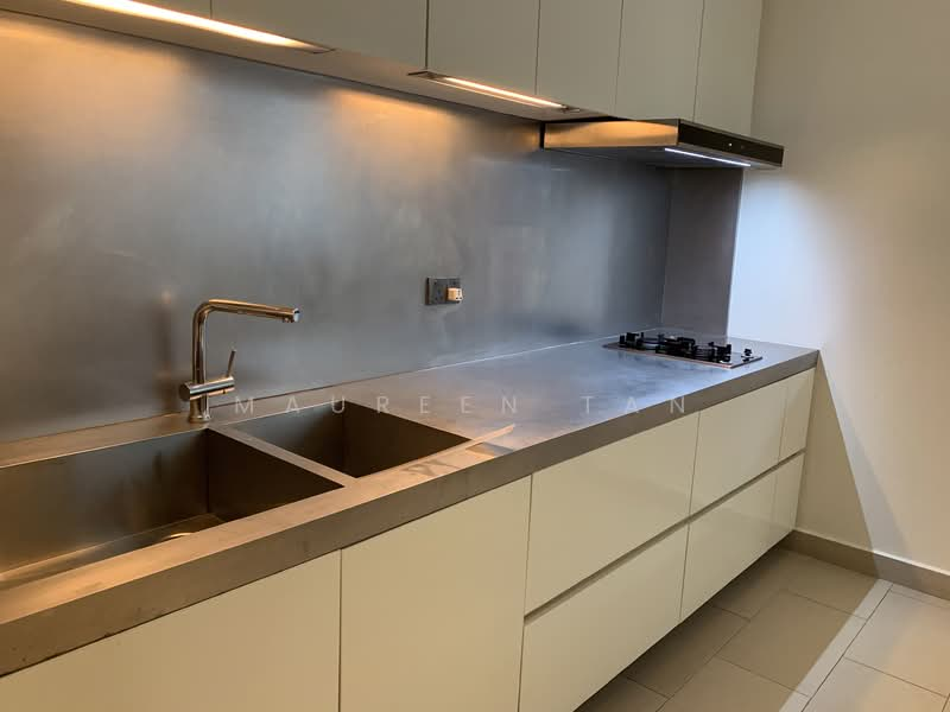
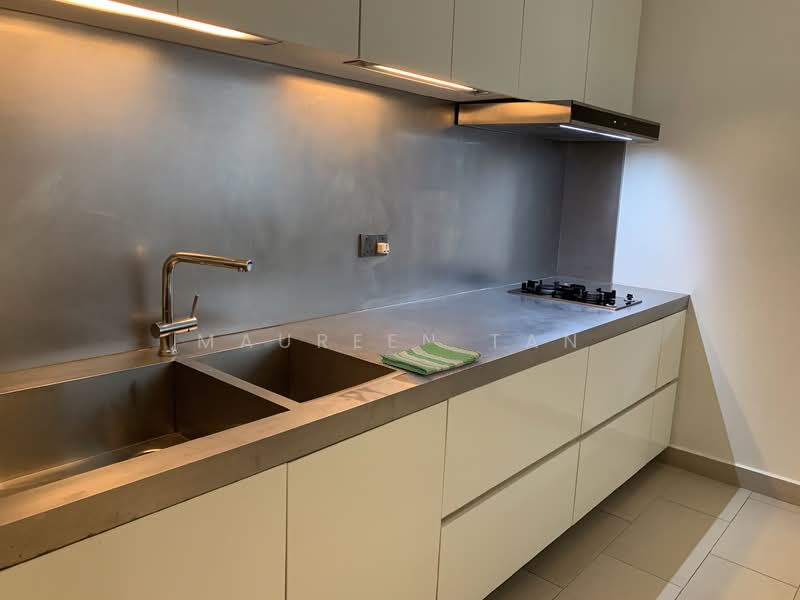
+ dish towel (431, 356)
